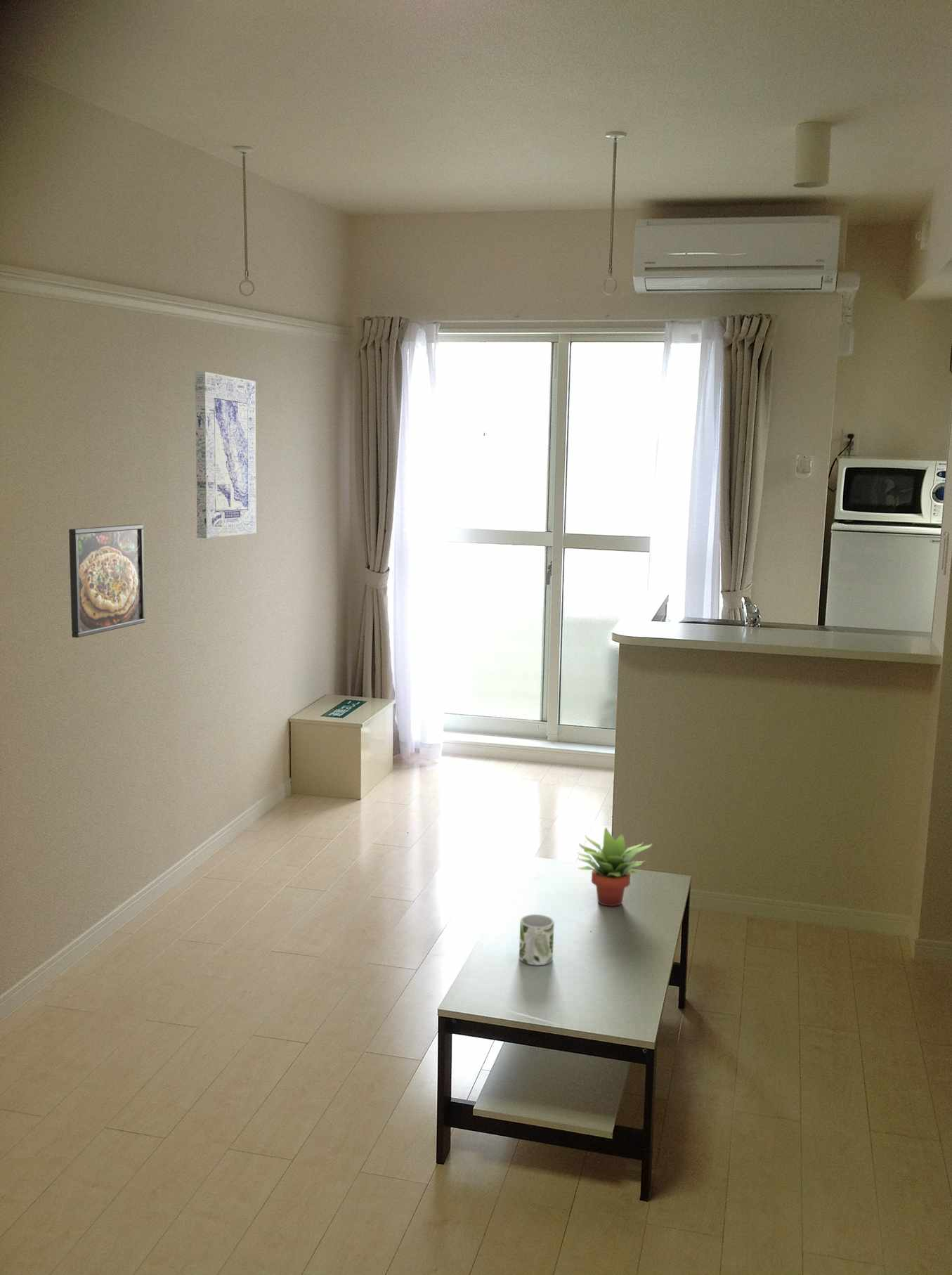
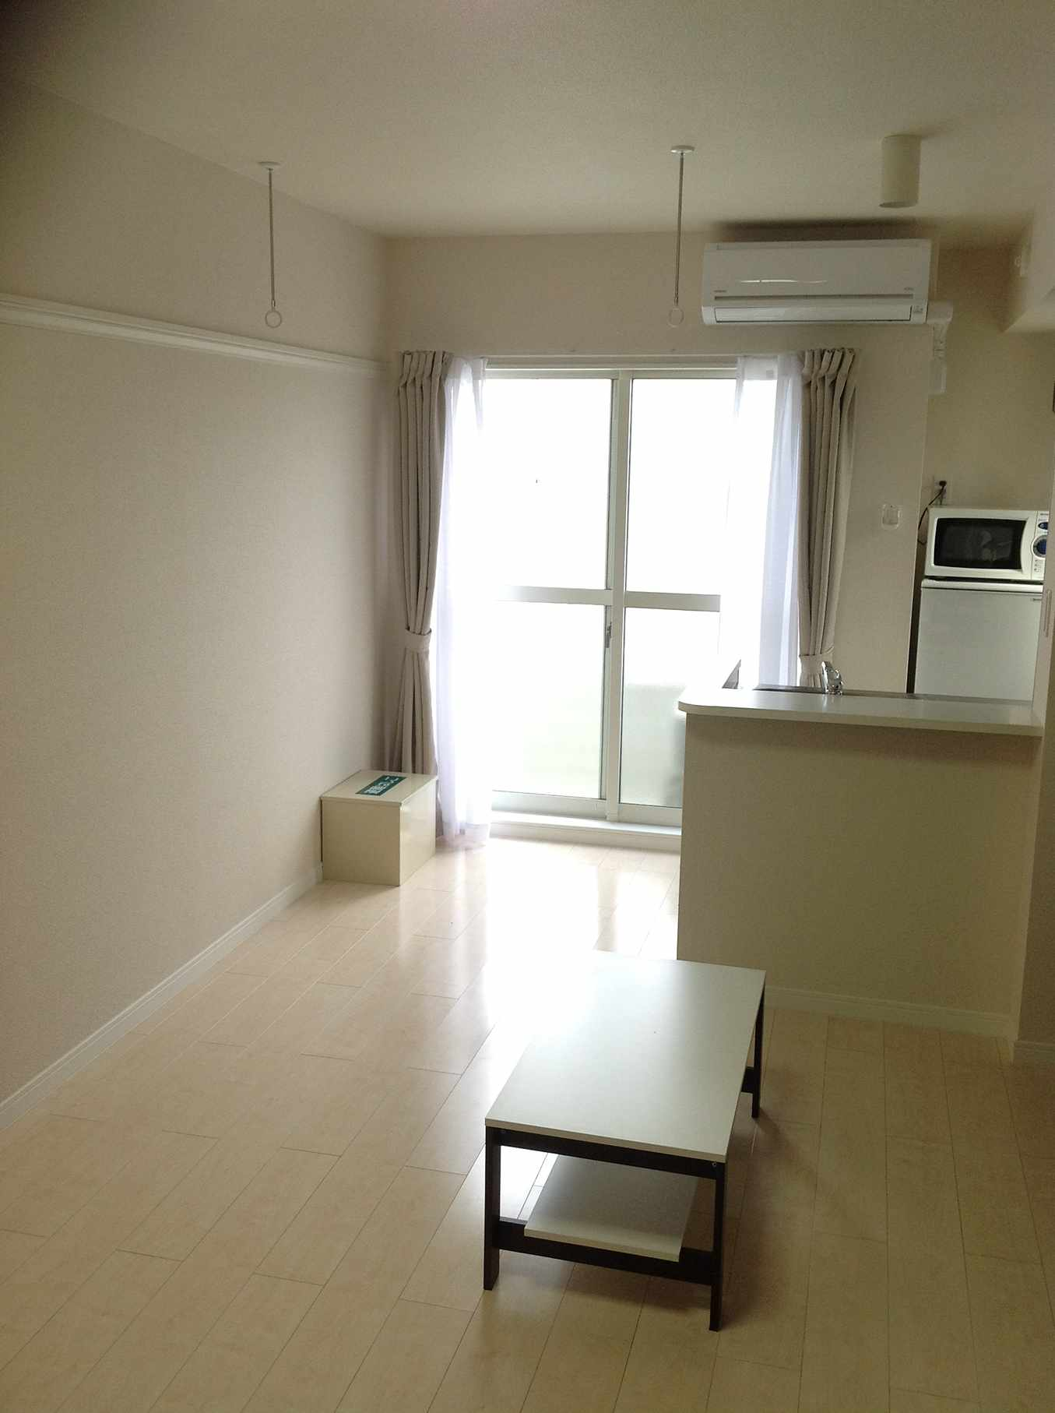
- wall art (227, 457)
- mug (534, 943)
- succulent plant (611, 867)
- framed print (109, 578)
